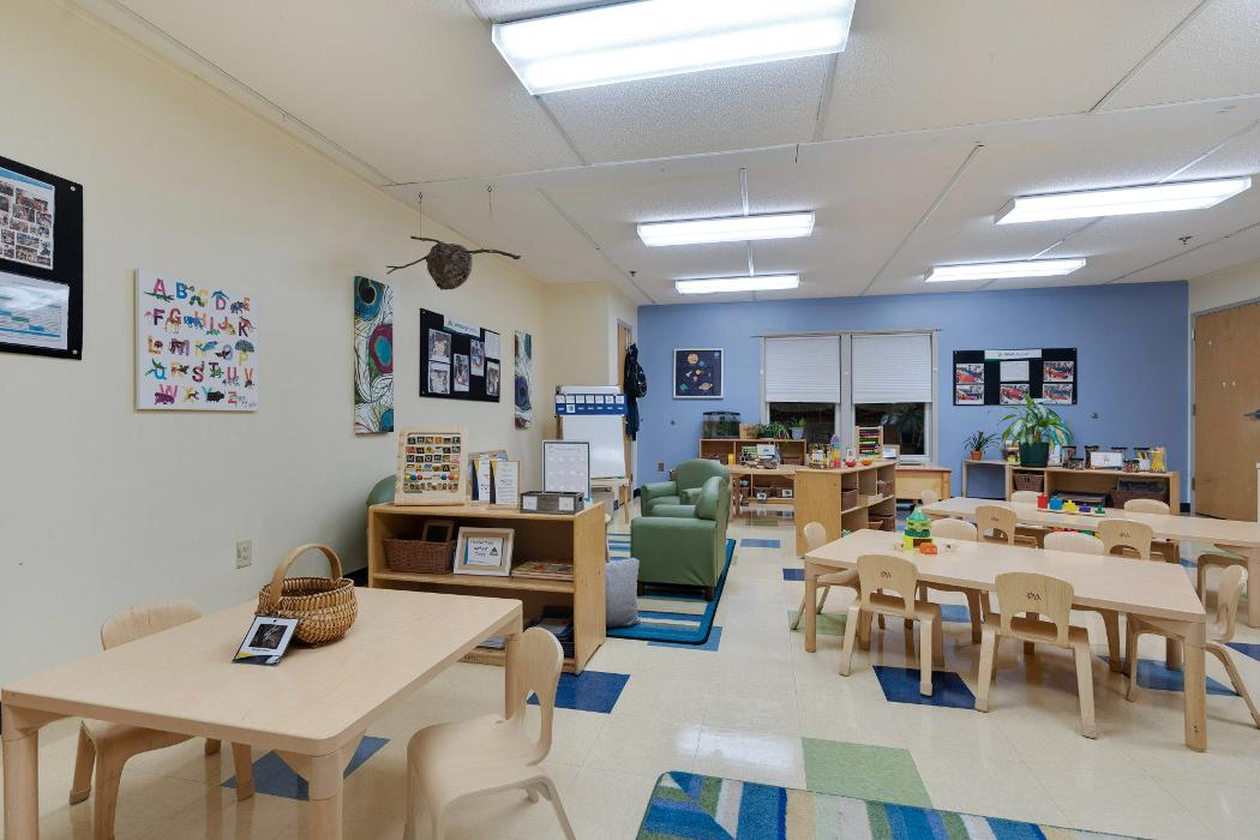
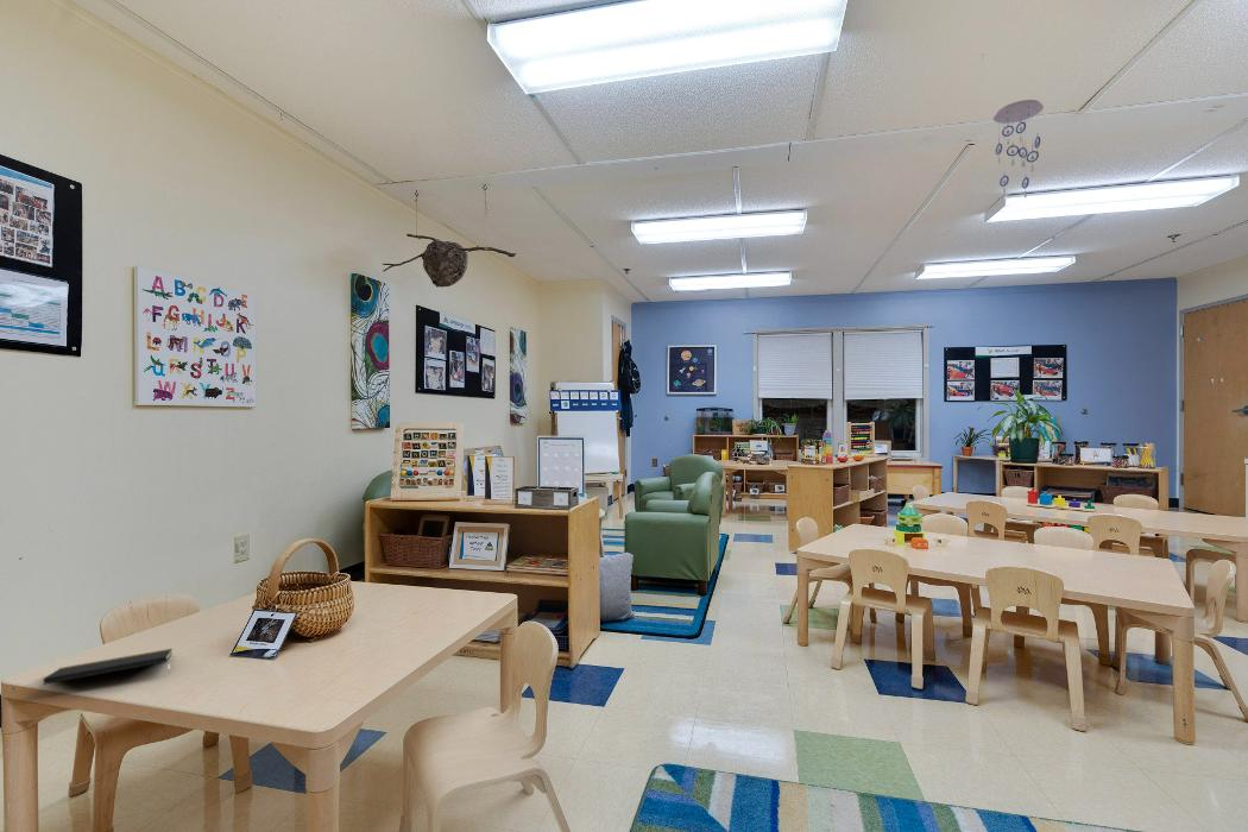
+ ceiling mobile (1017, 152)
+ notepad (113, 664)
